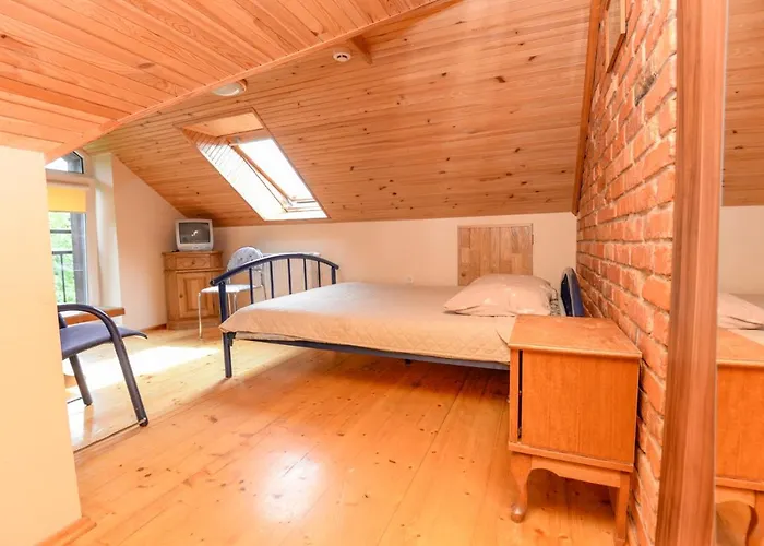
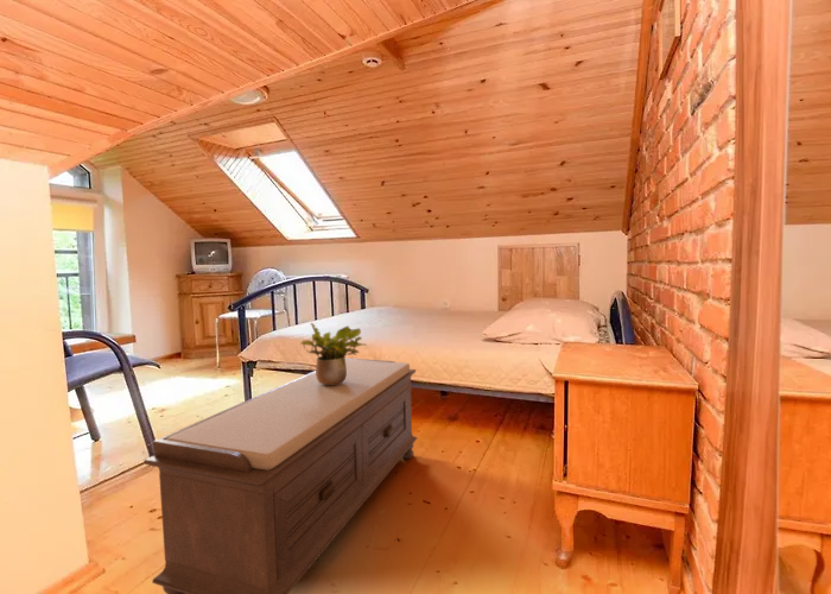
+ bench (321, 450)
+ potted plant (334, 353)
